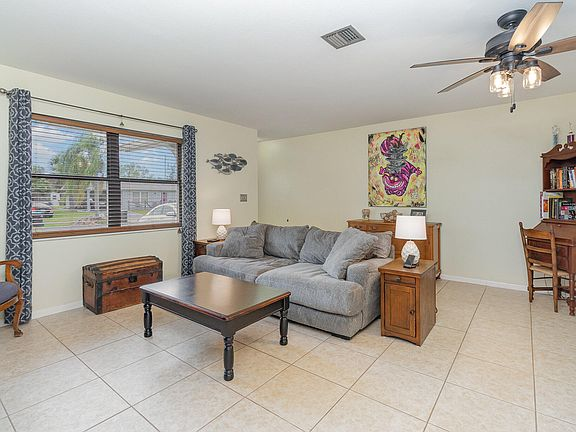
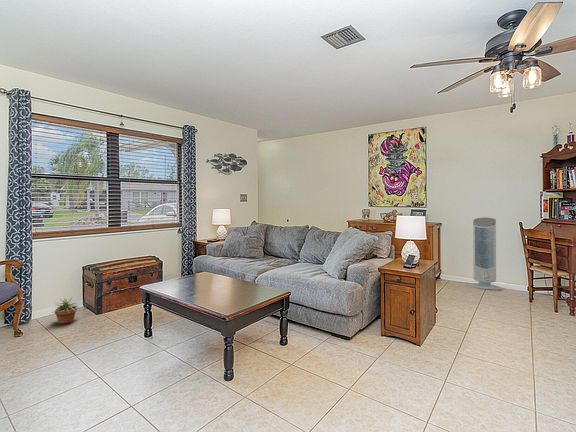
+ potted plant (66, 309)
+ air purifier (484, 252)
